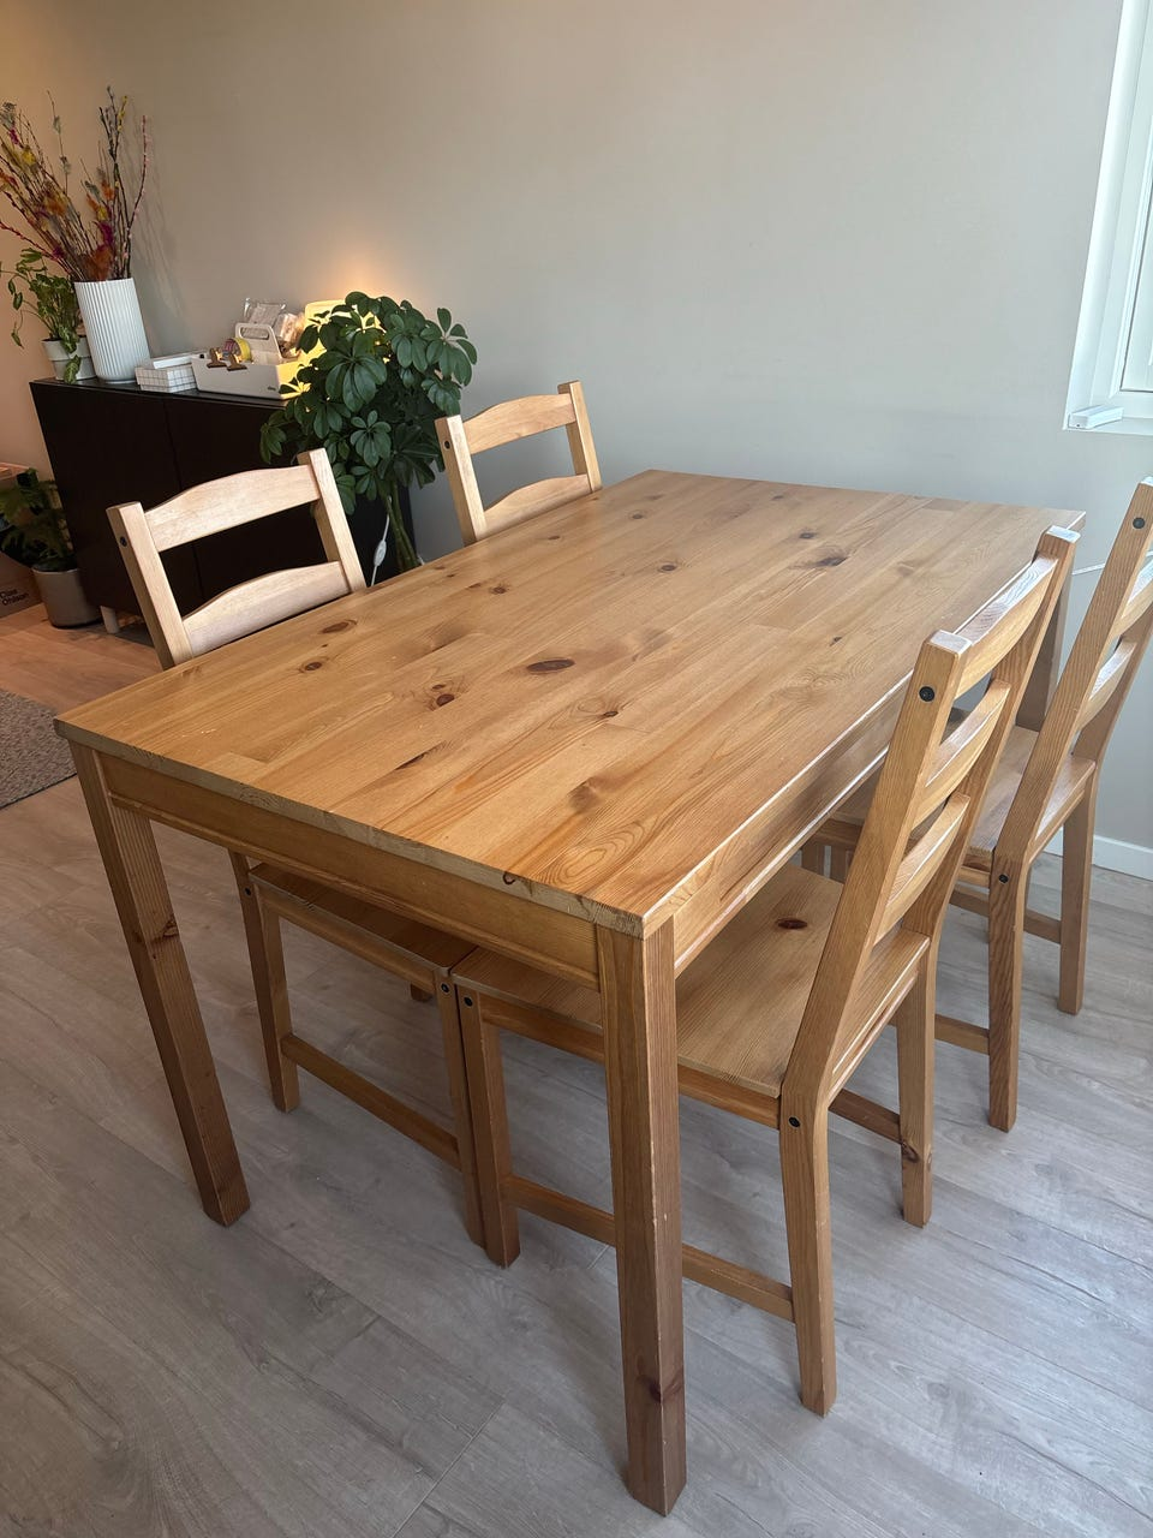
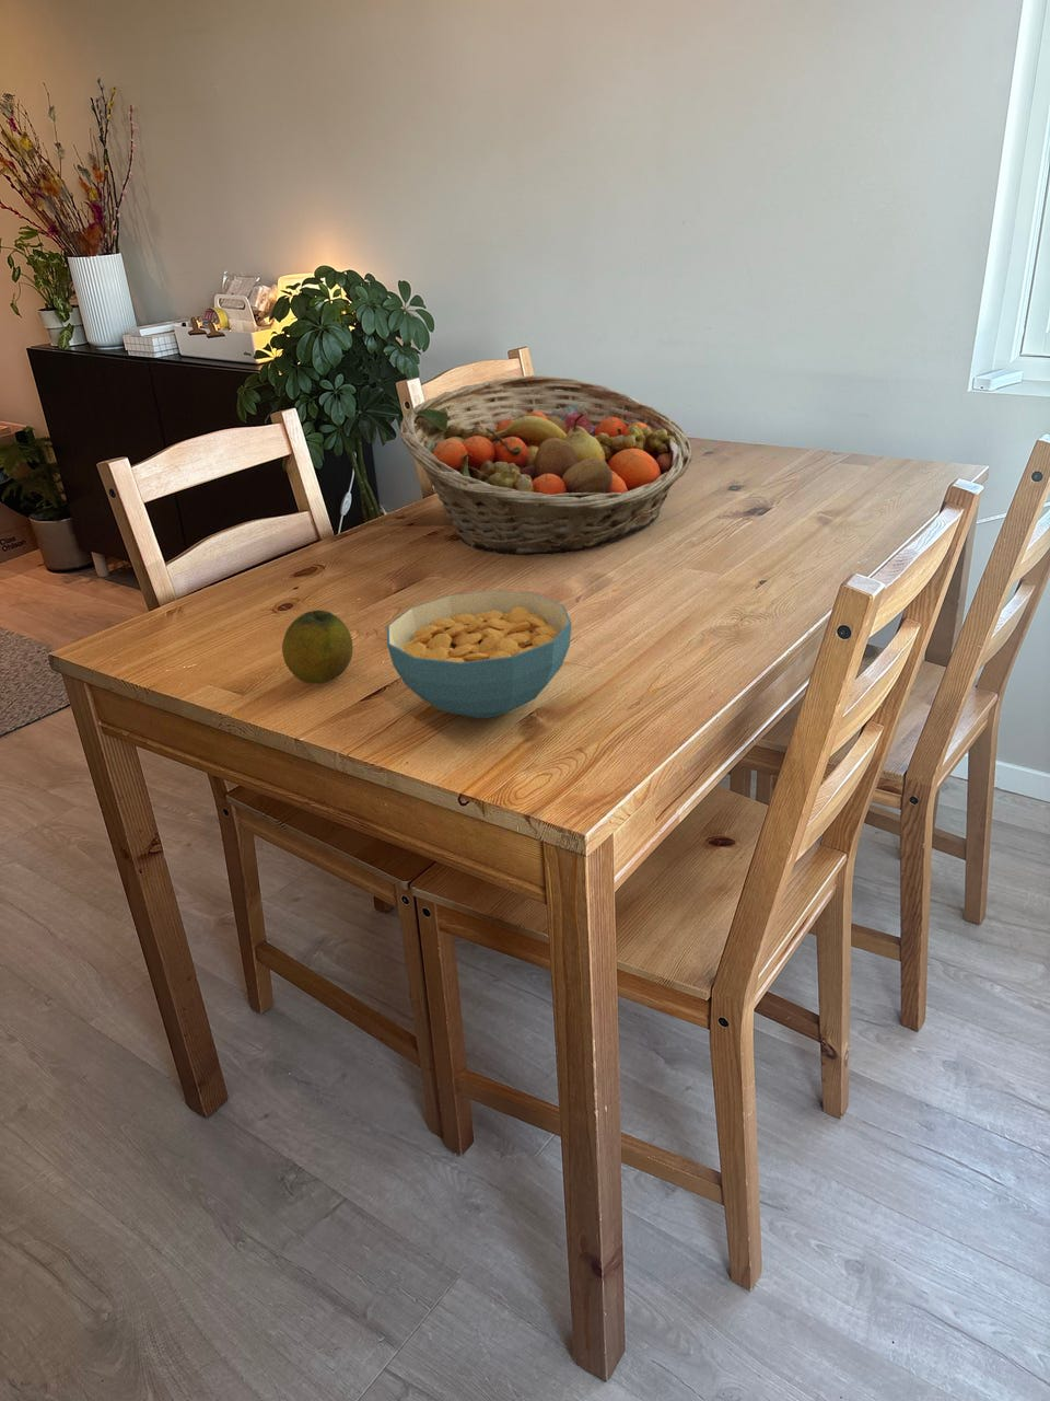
+ cereal bowl (481, 665)
+ fruit (318, 646)
+ fruit basket (549, 460)
